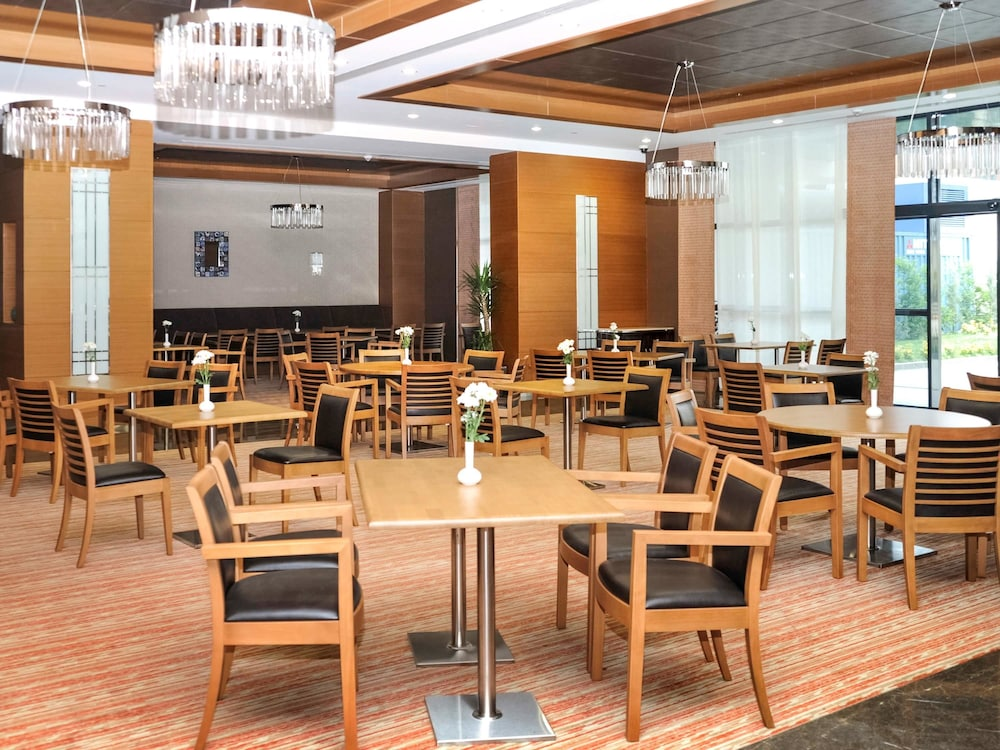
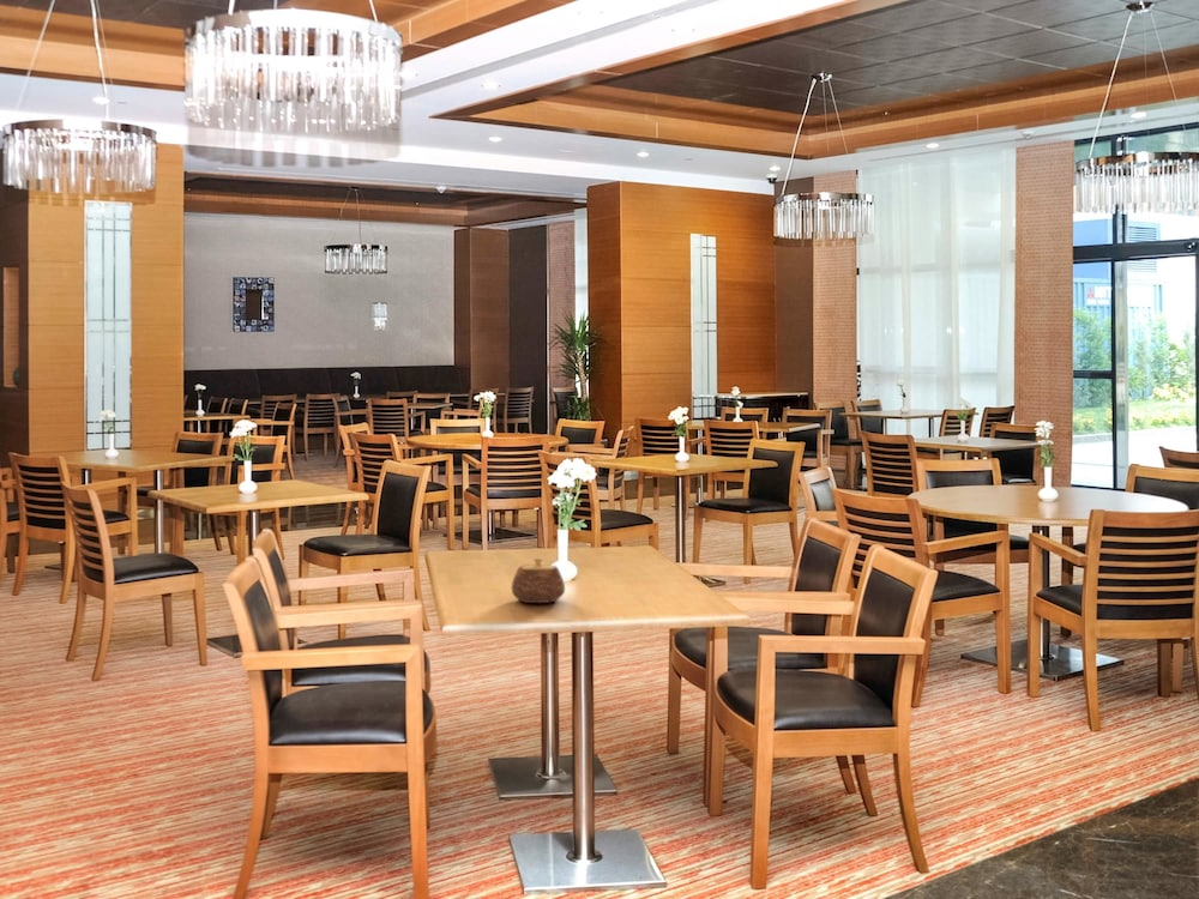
+ teapot (537, 579)
